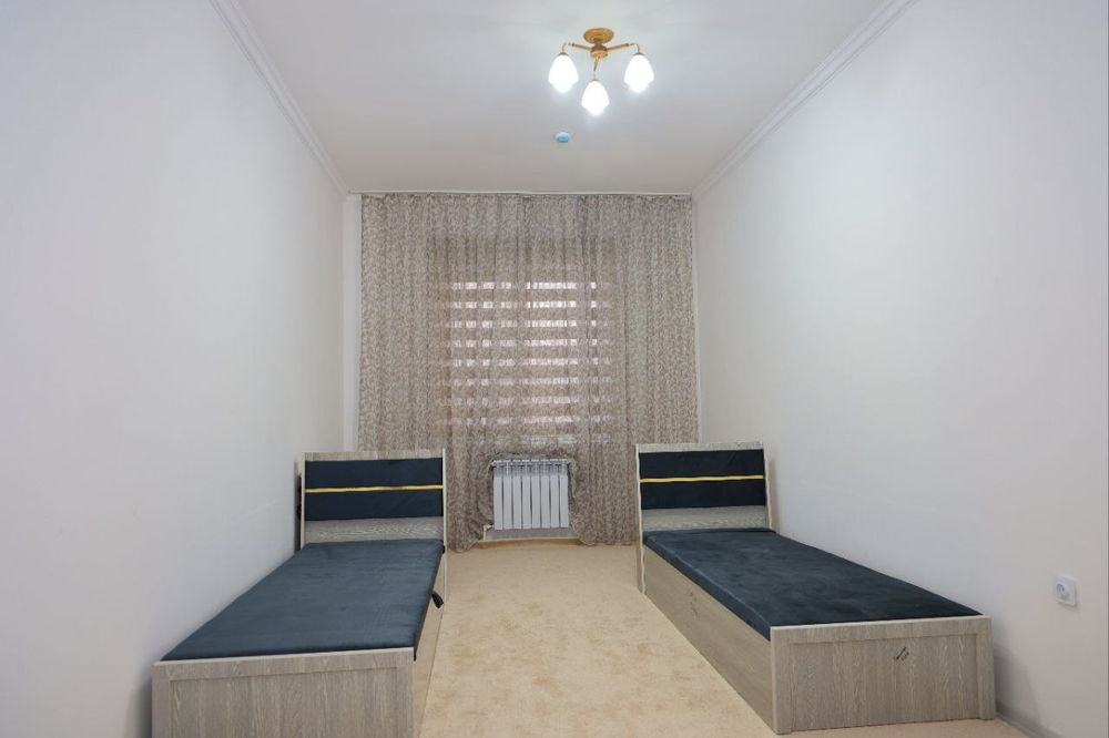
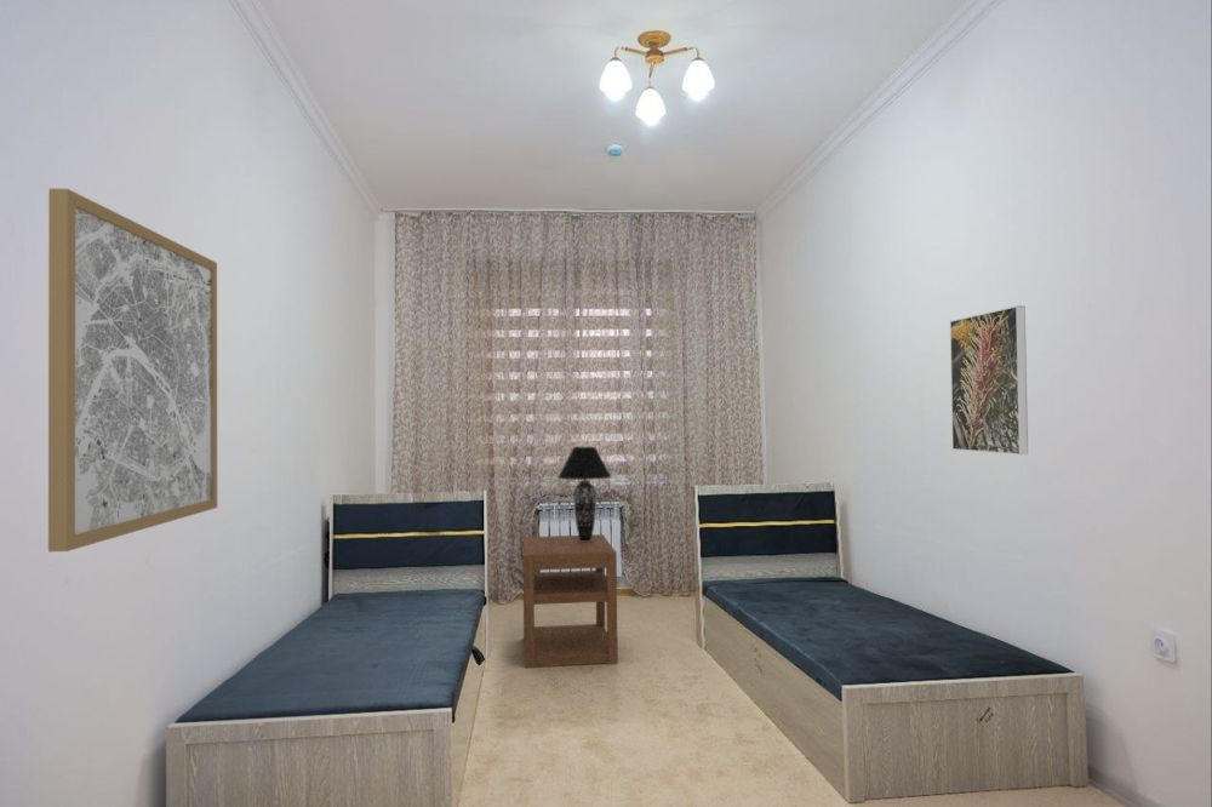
+ table lamp (584, 493)
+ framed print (985, 382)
+ nightstand (567, 596)
+ wall art (149, 378)
